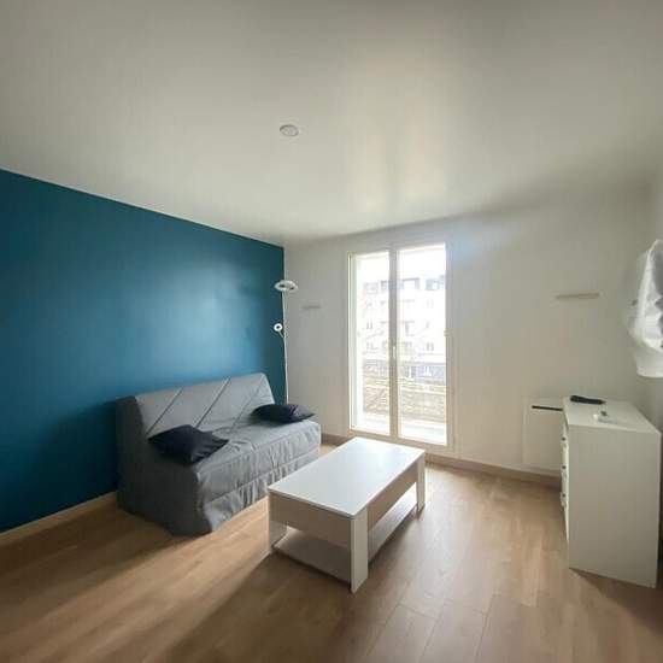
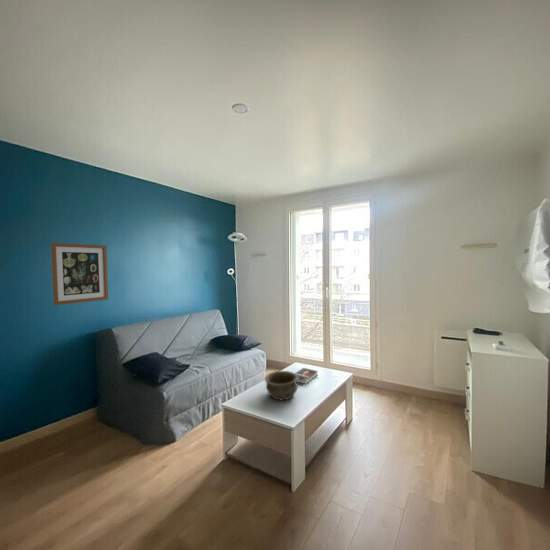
+ book (304, 375)
+ wall art (81, 273)
+ bowl (281, 385)
